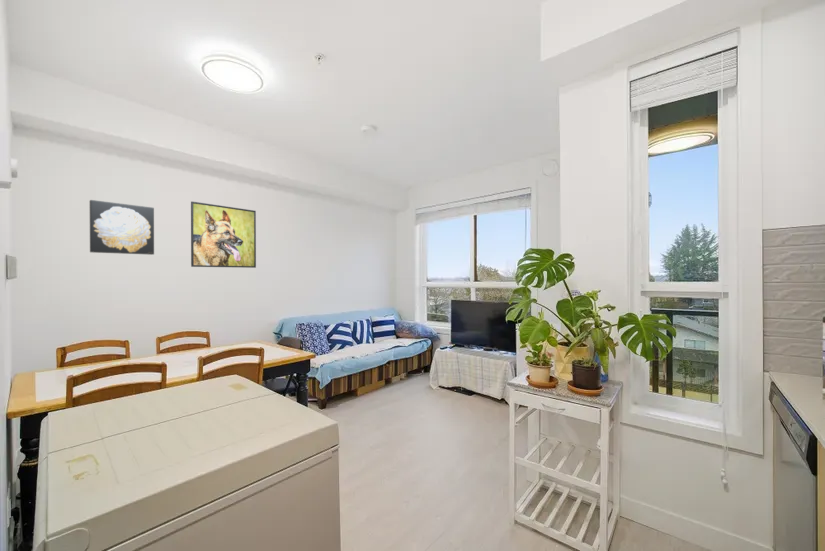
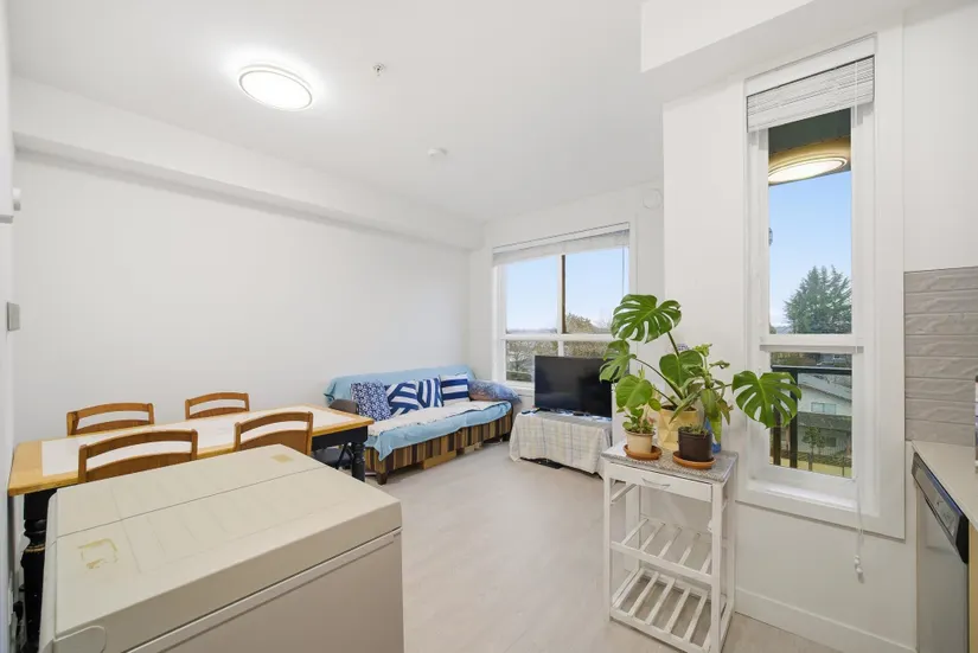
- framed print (225, 236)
- wall art (123, 228)
